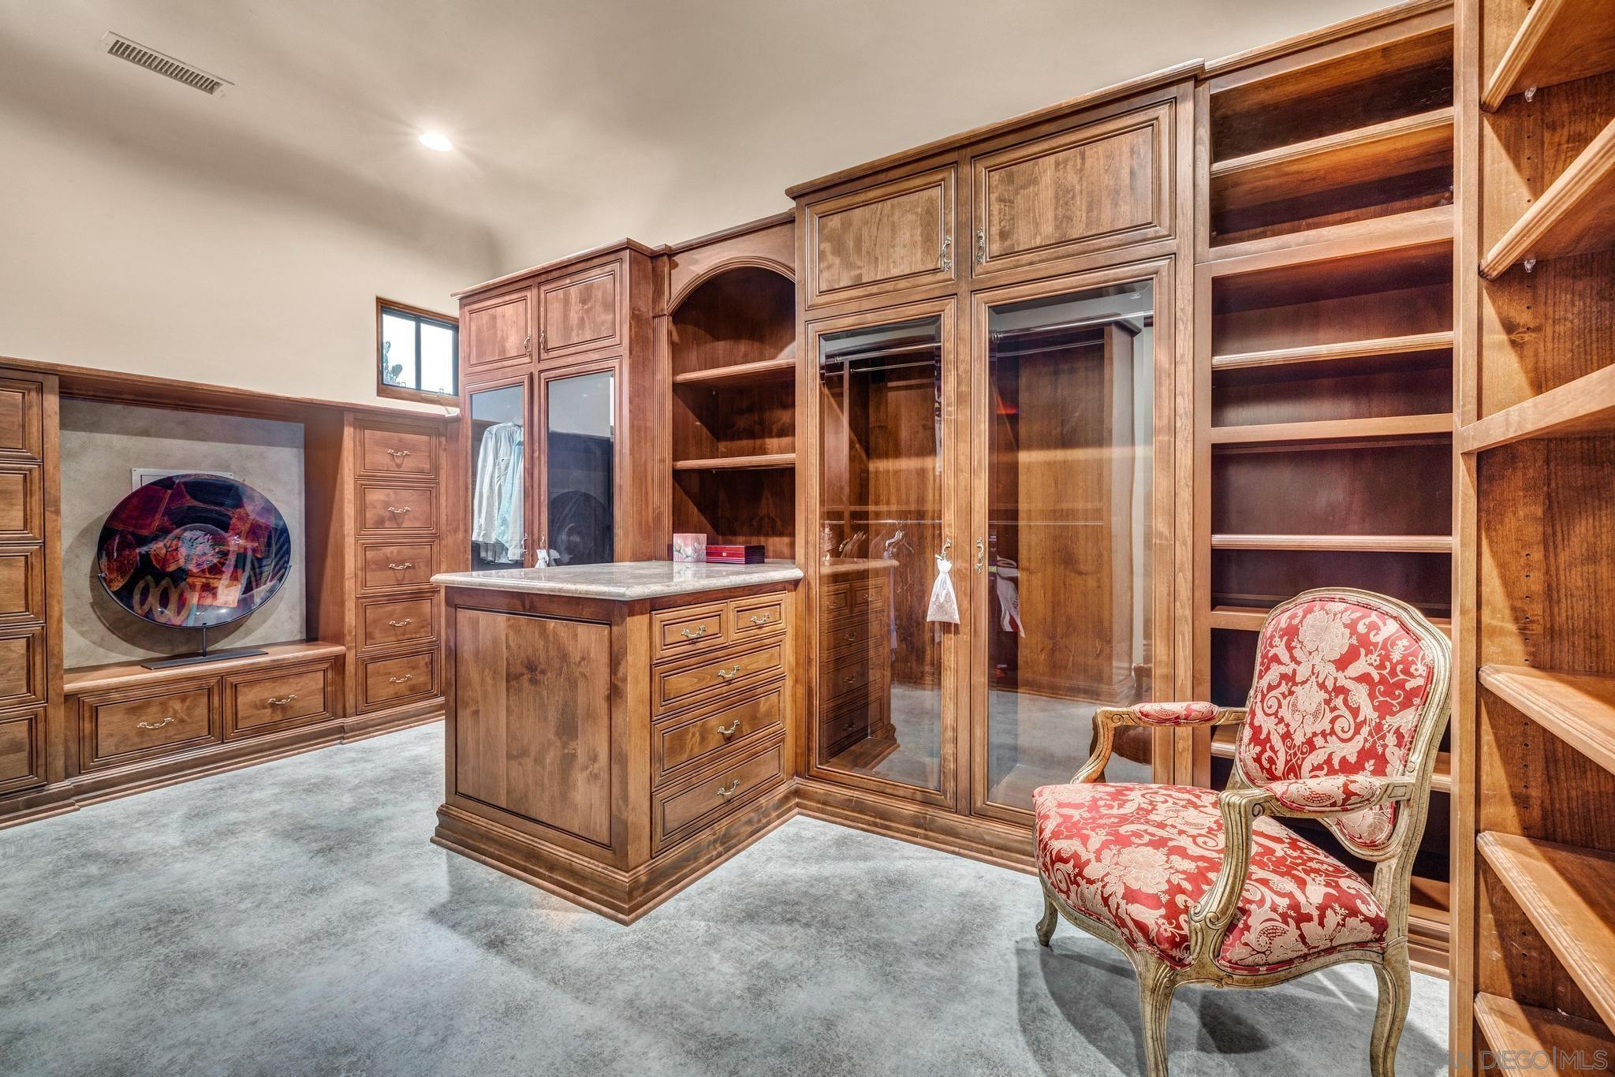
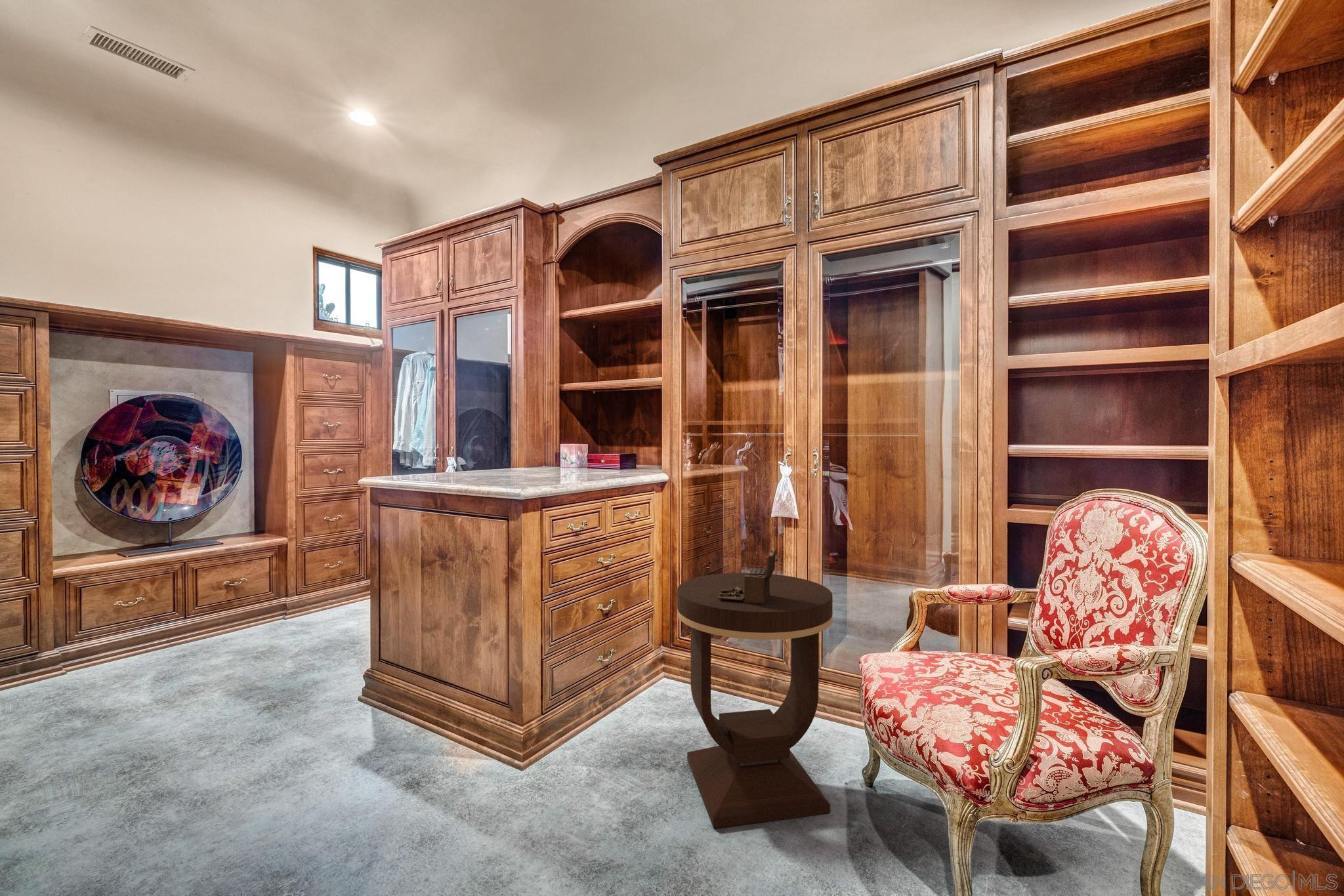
+ jewelry box (748, 572)
+ side table (758, 710)
